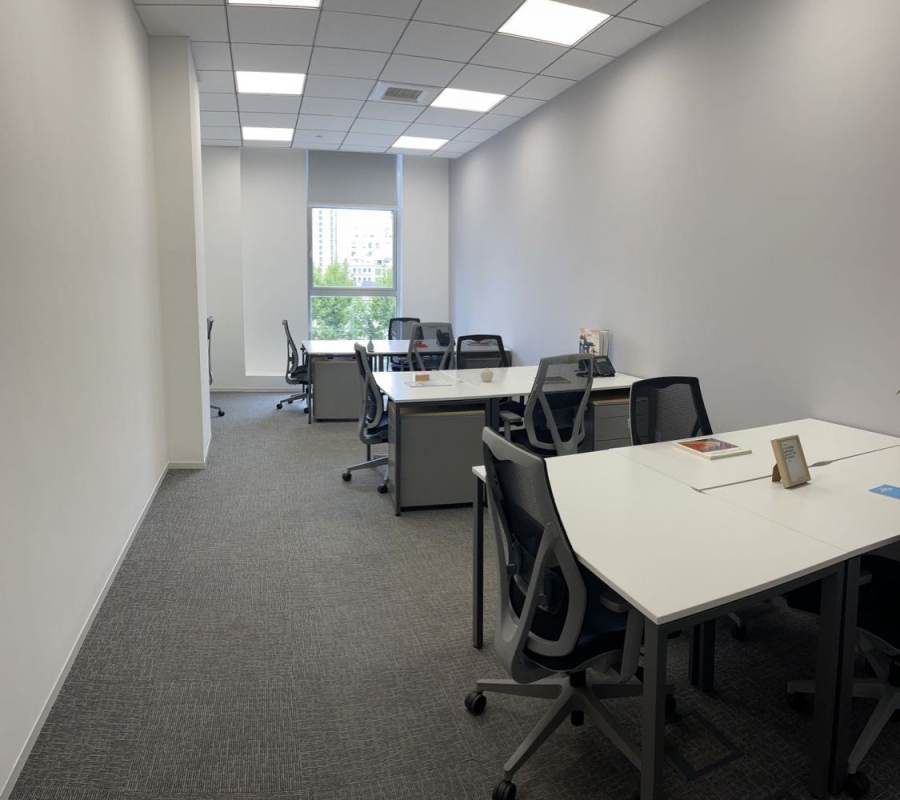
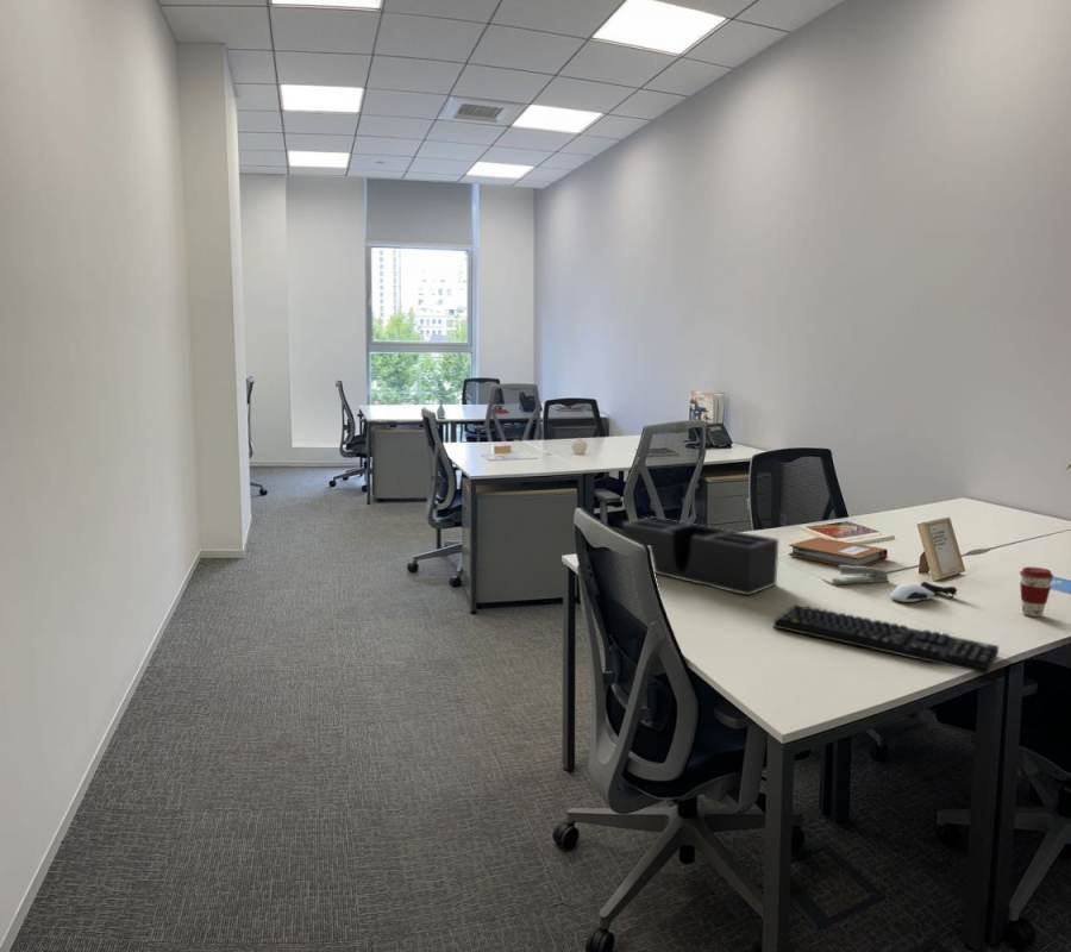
+ coffee cup (1034, 591)
+ stapler (860, 574)
+ notebook (839, 552)
+ computer mouse (920, 590)
+ keyboard (879, 634)
+ desk organizer (696, 552)
